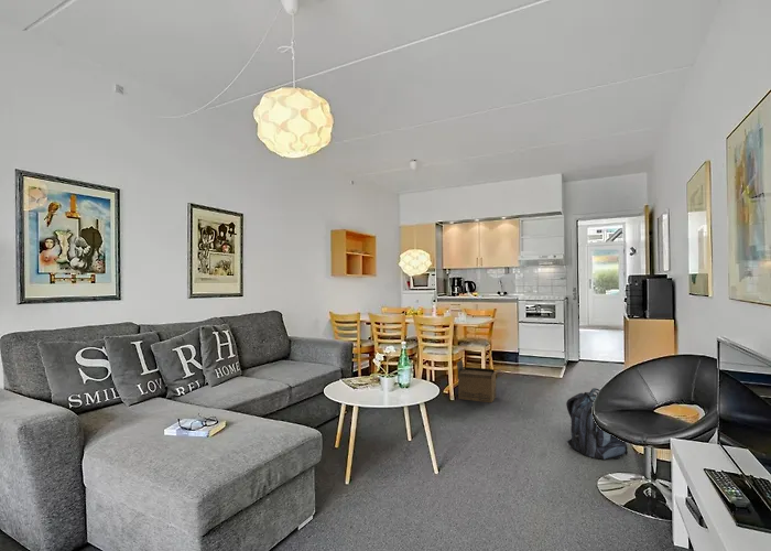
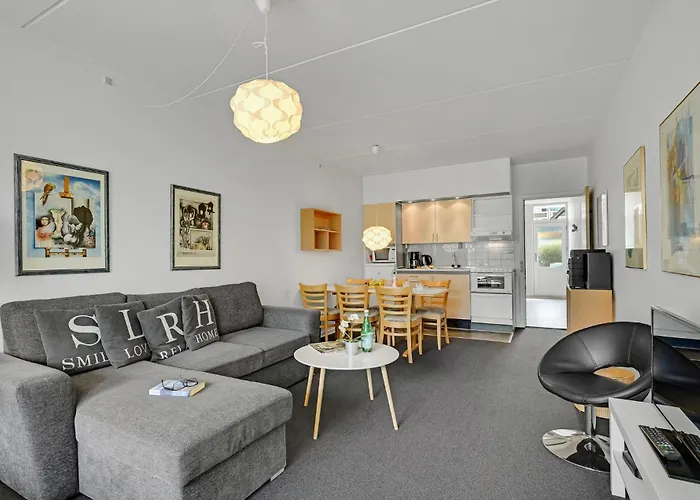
- backpack (594, 421)
- cardboard box (480, 380)
